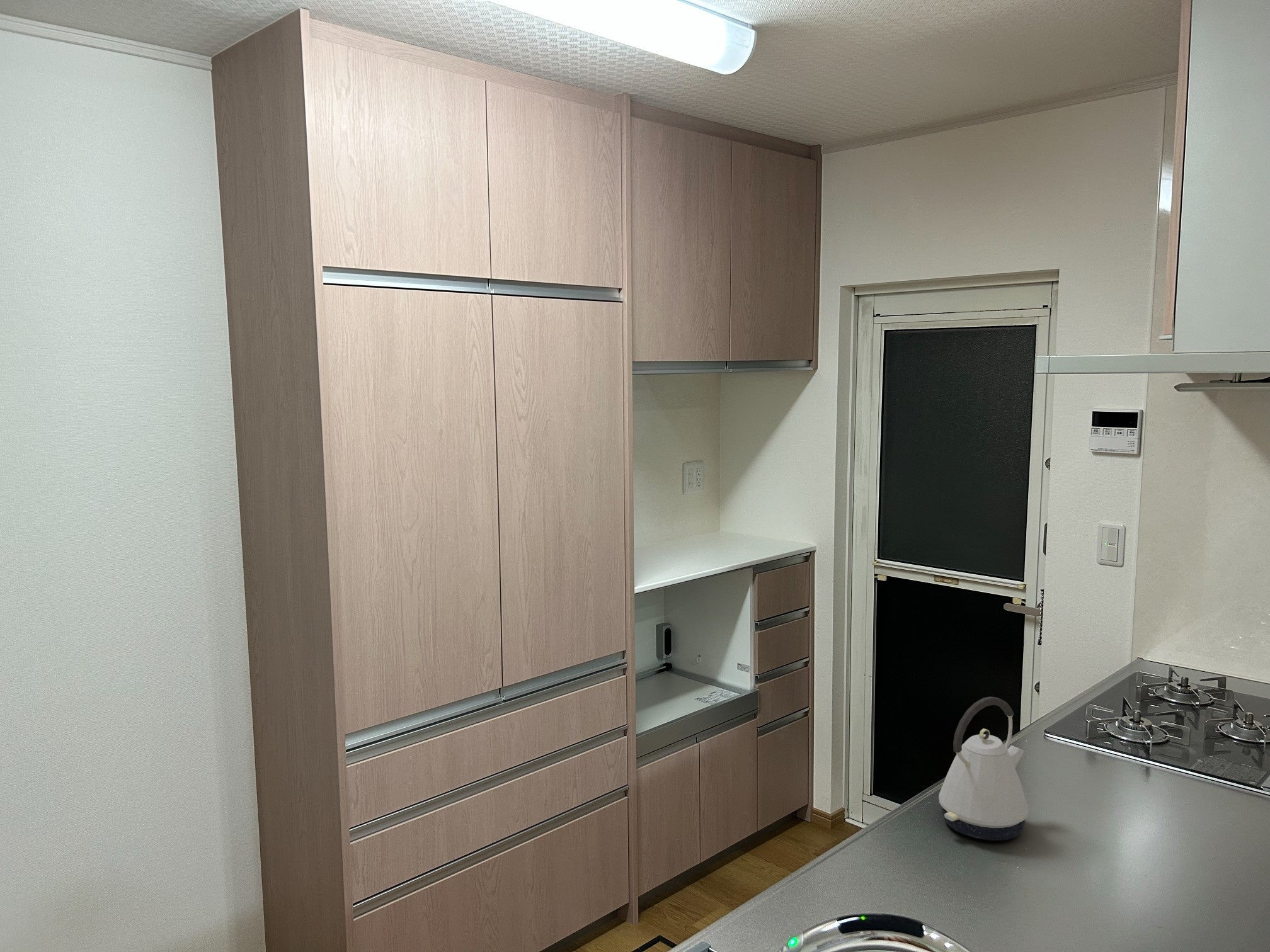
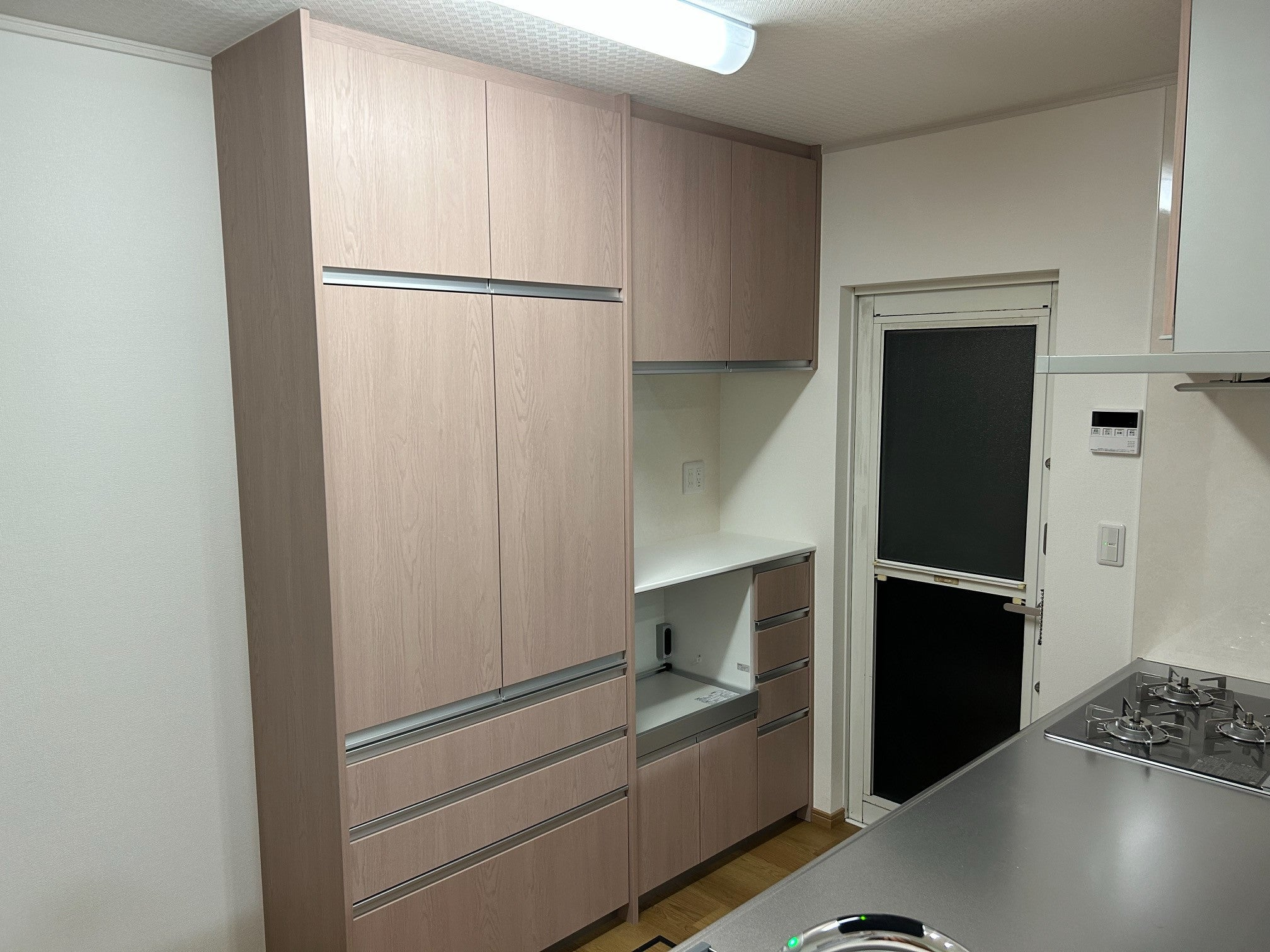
- kettle (987, 761)
